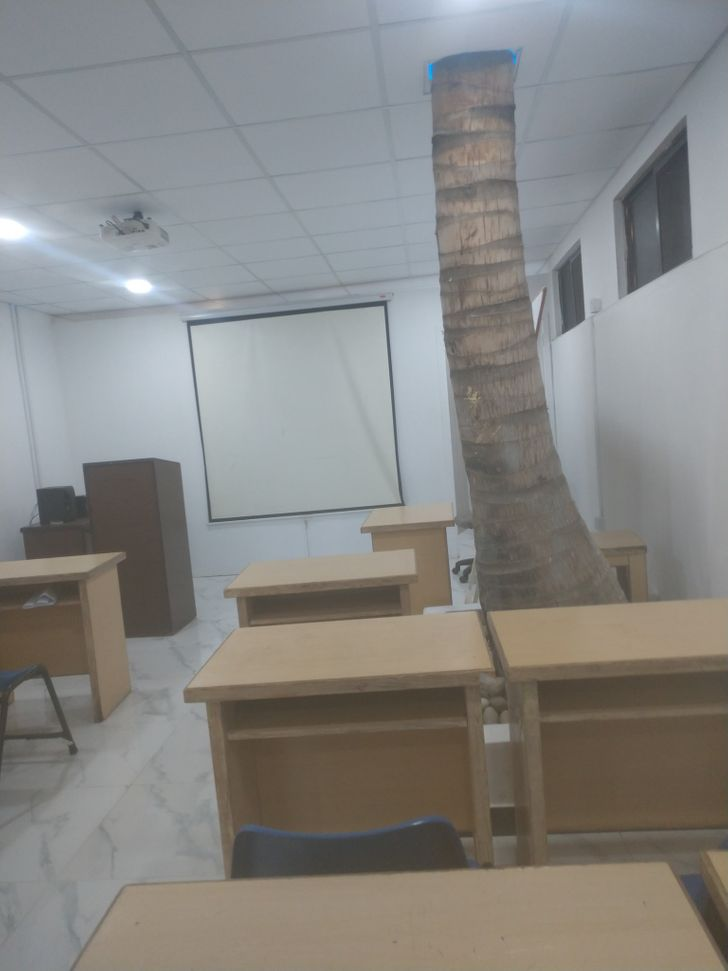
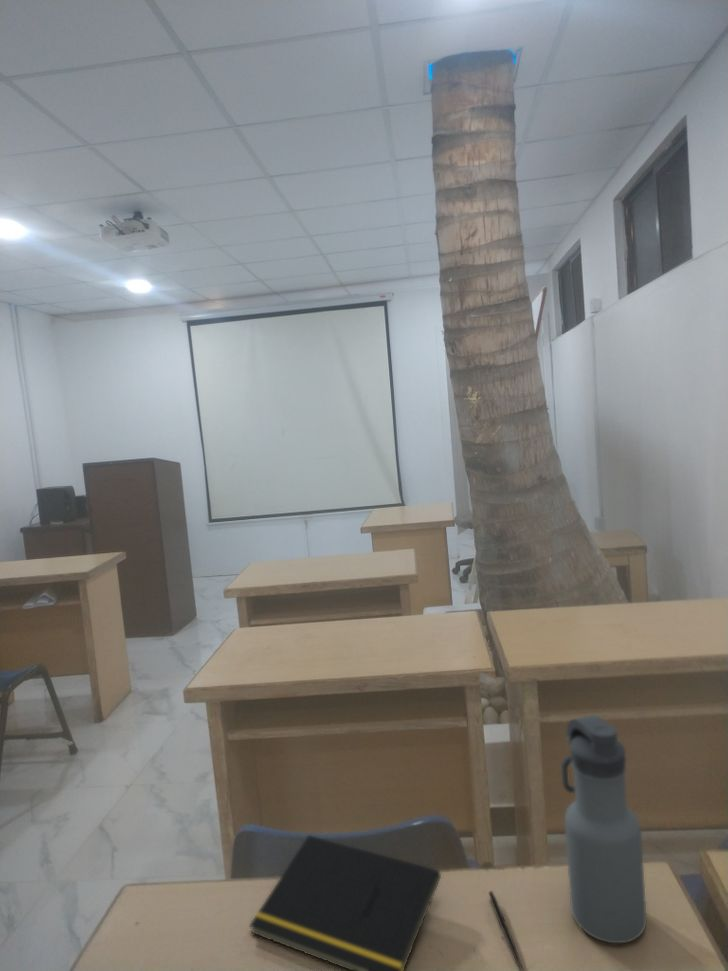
+ pen (506, 932)
+ water bottle (601, 821)
+ notepad (346, 900)
